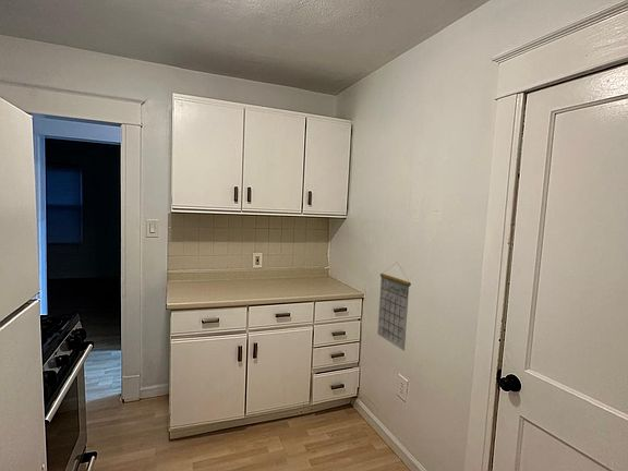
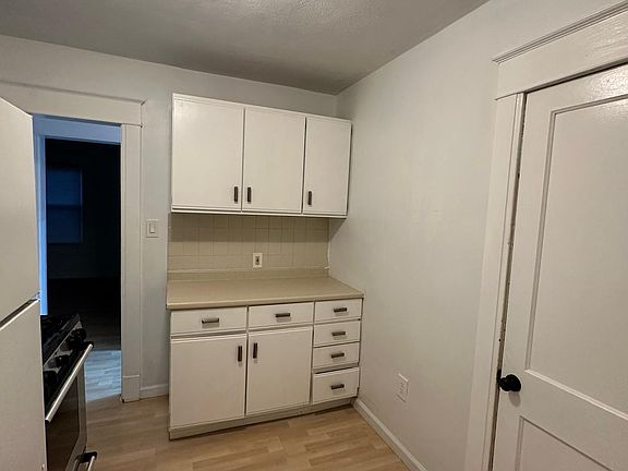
- calendar (392, 302)
